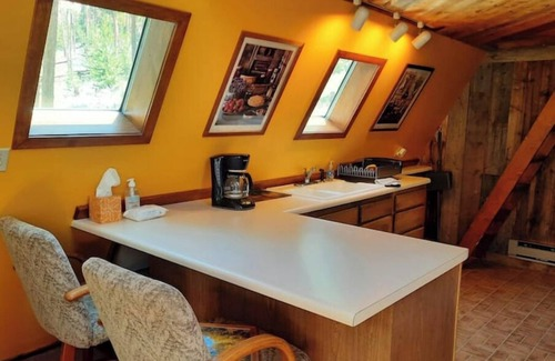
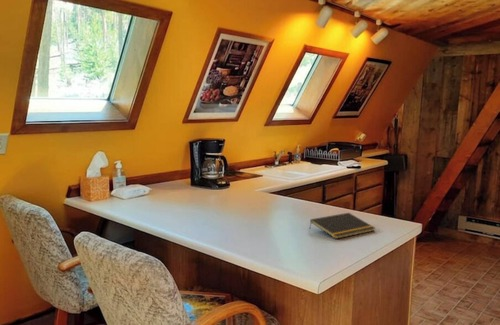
+ notepad (342, 224)
